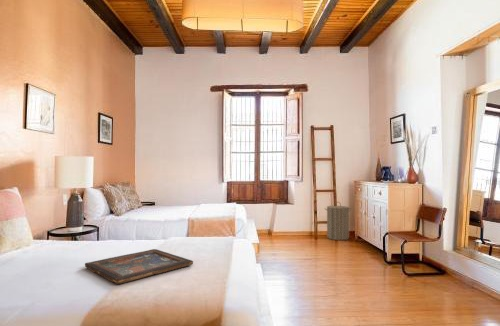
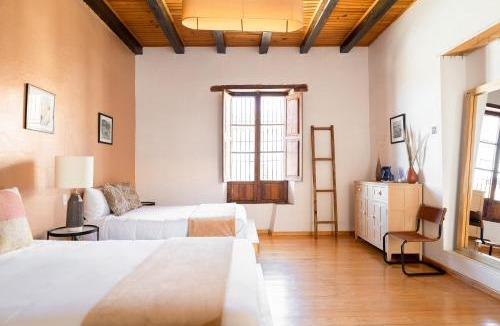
- tray (139, 263)
- laundry hamper (337, 219)
